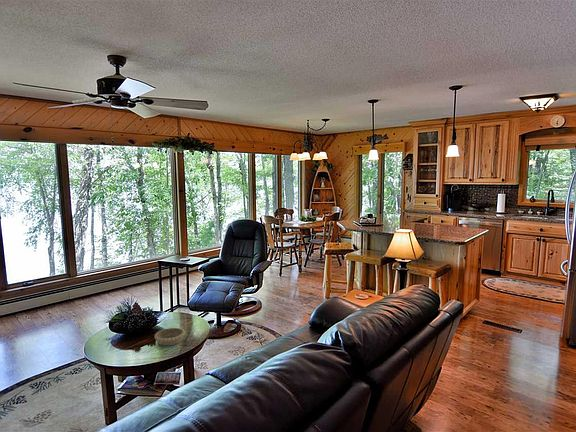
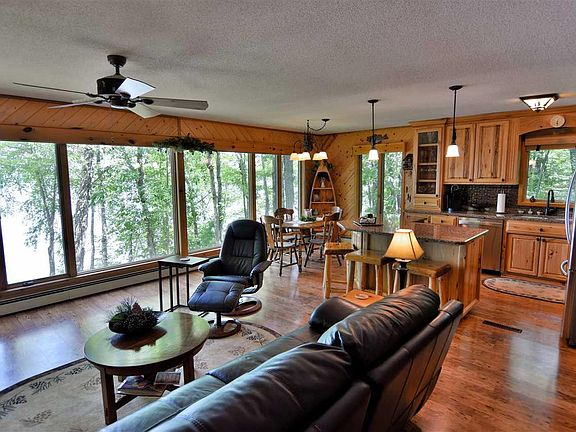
- decorative bowl (170, 335)
